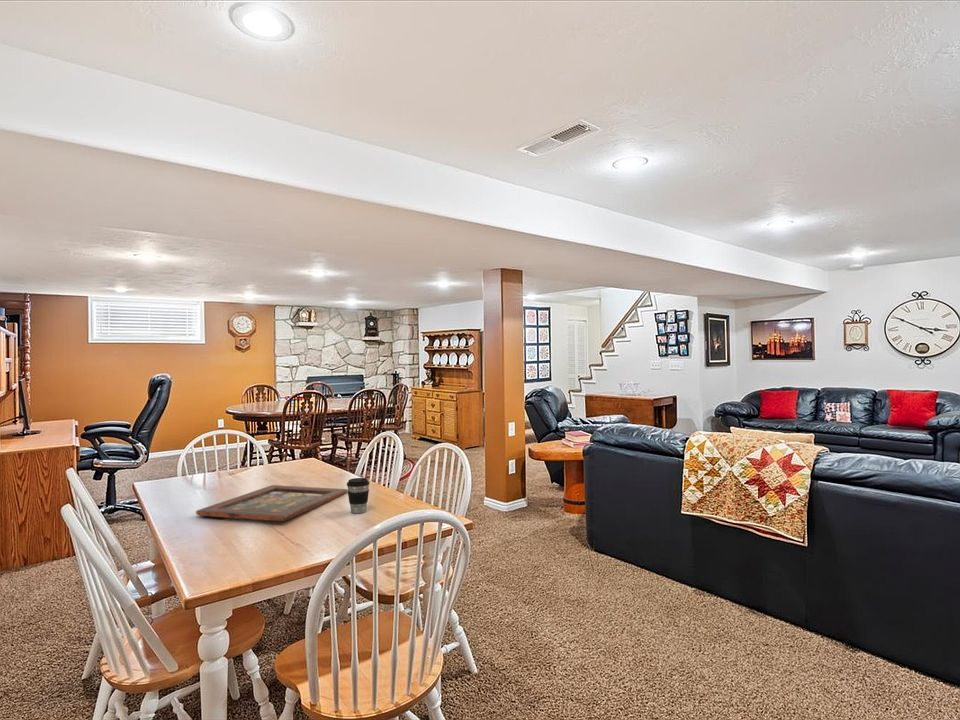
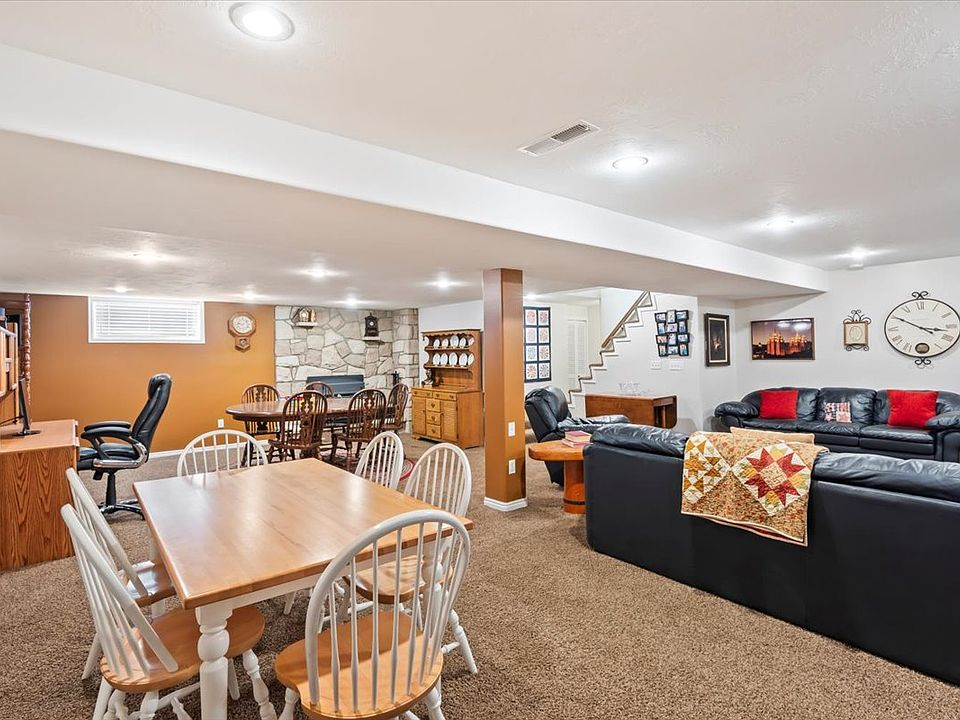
- coffee cup (358, 495)
- religious icon (277, 501)
